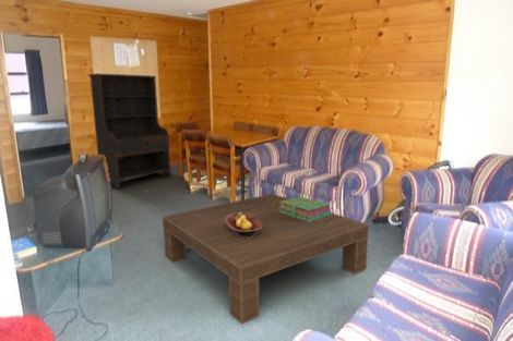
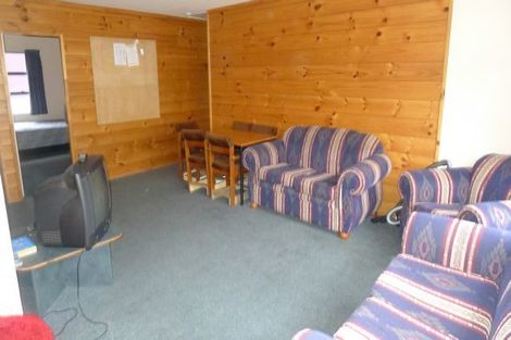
- stack of books (303, 207)
- fruit bowl (242, 221)
- bookshelf (132, 129)
- coffee table (261, 242)
